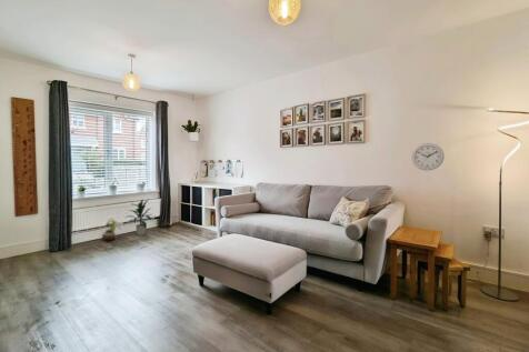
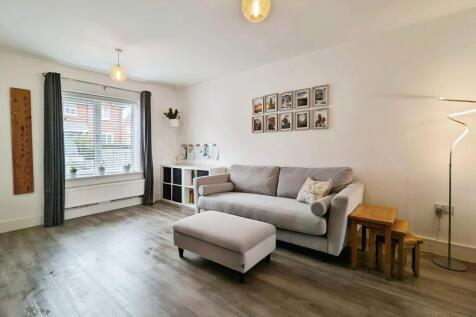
- potted plant (111, 229)
- wall clock (427, 157)
- indoor plant (140, 217)
